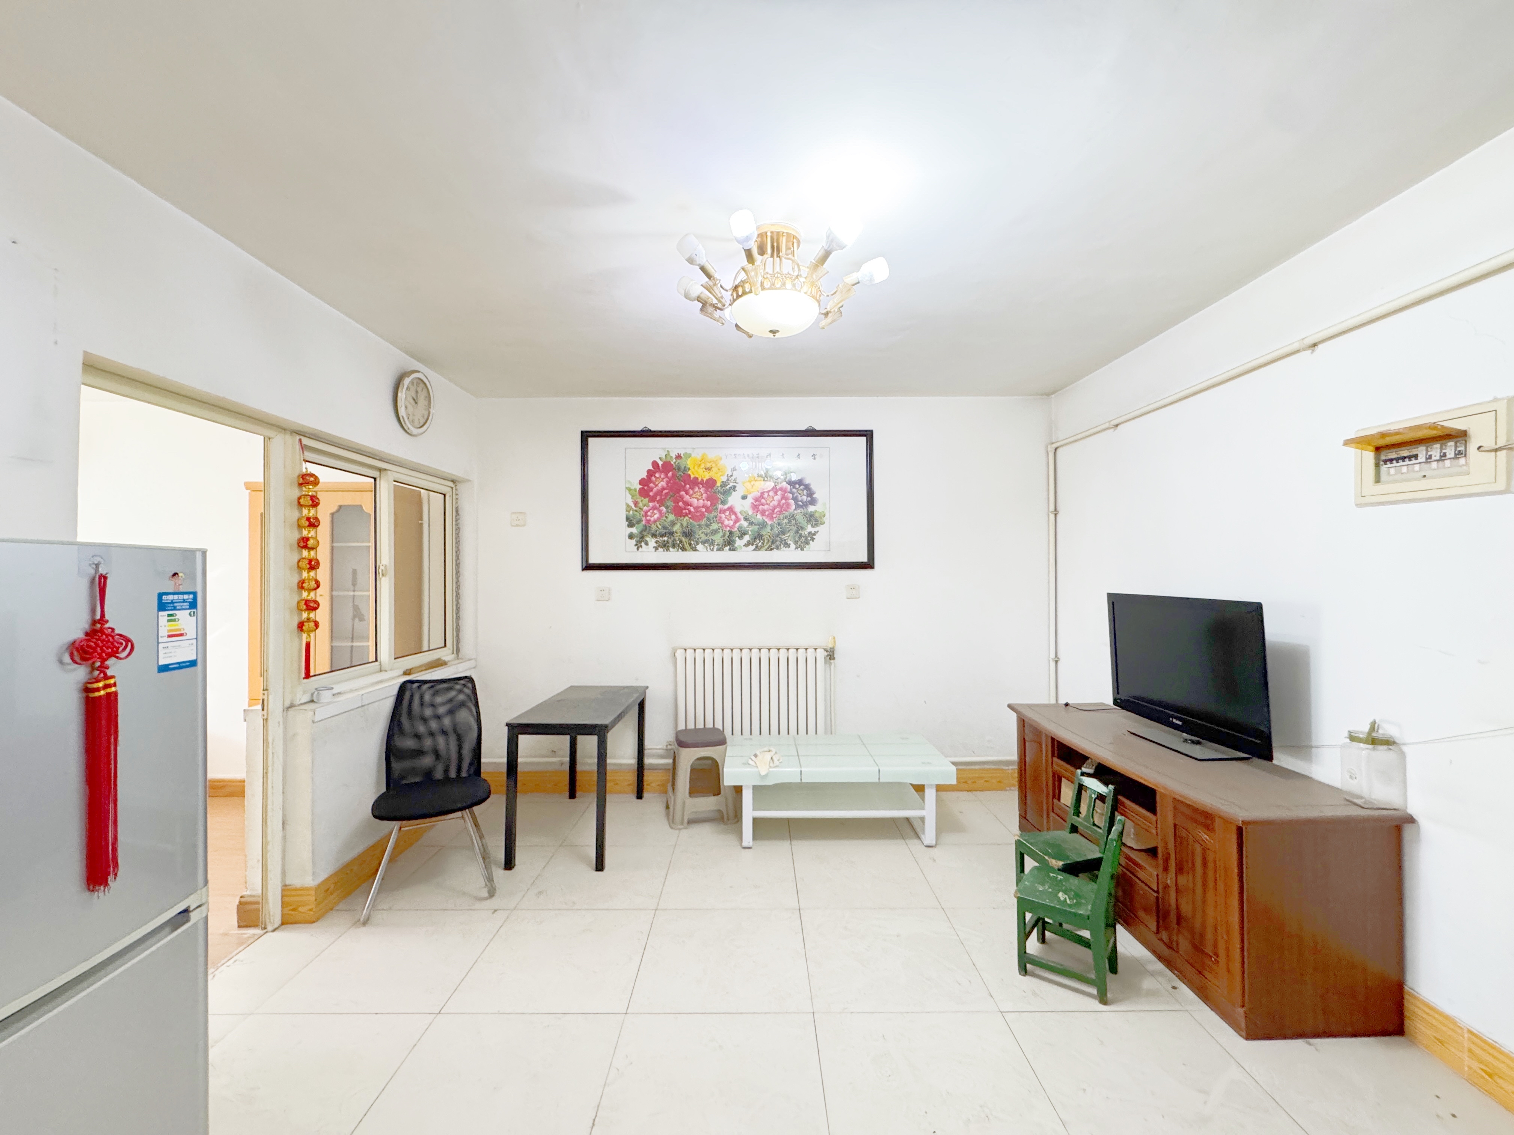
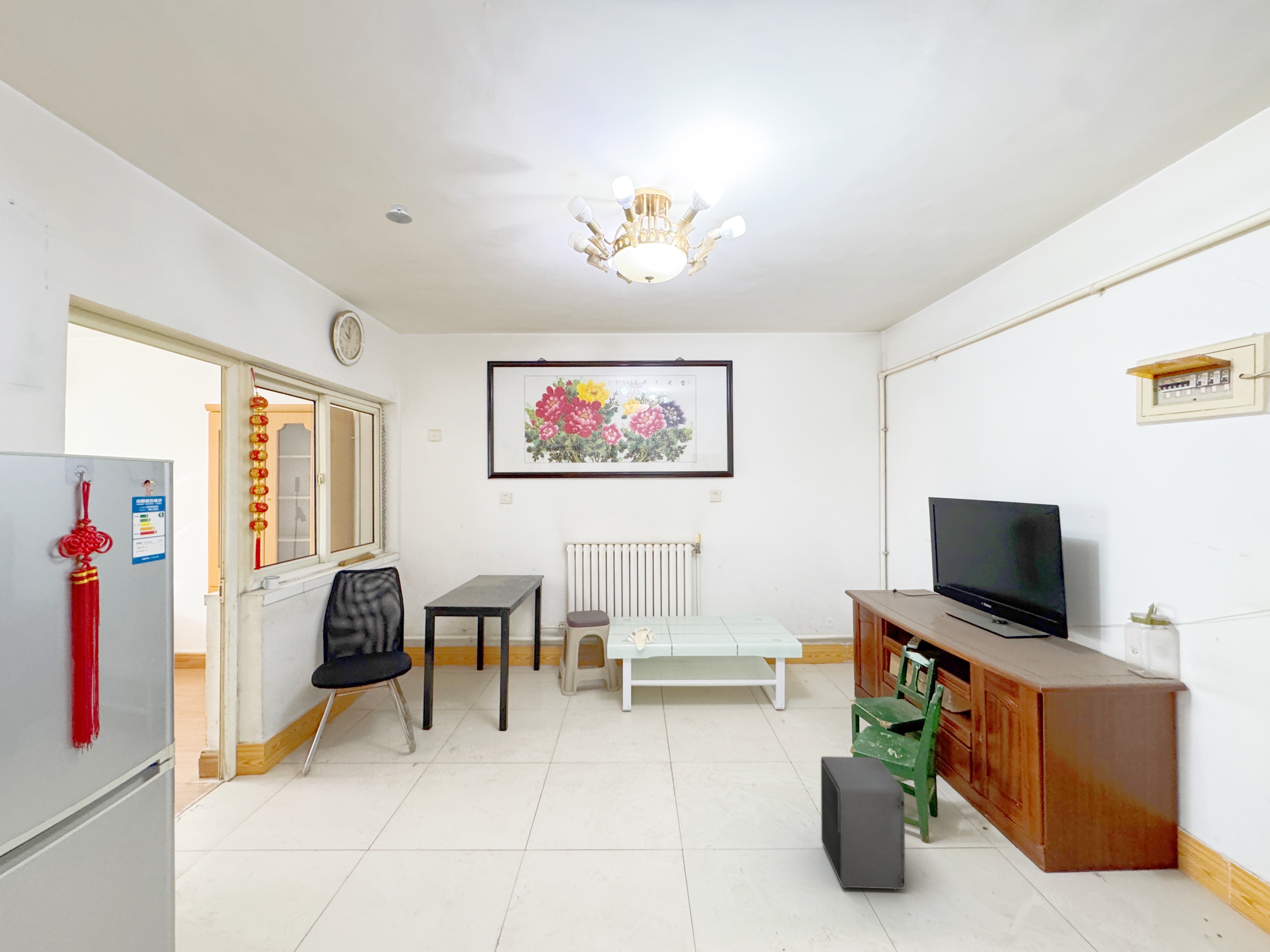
+ speaker (864, 819)
+ recessed light (399, 213)
